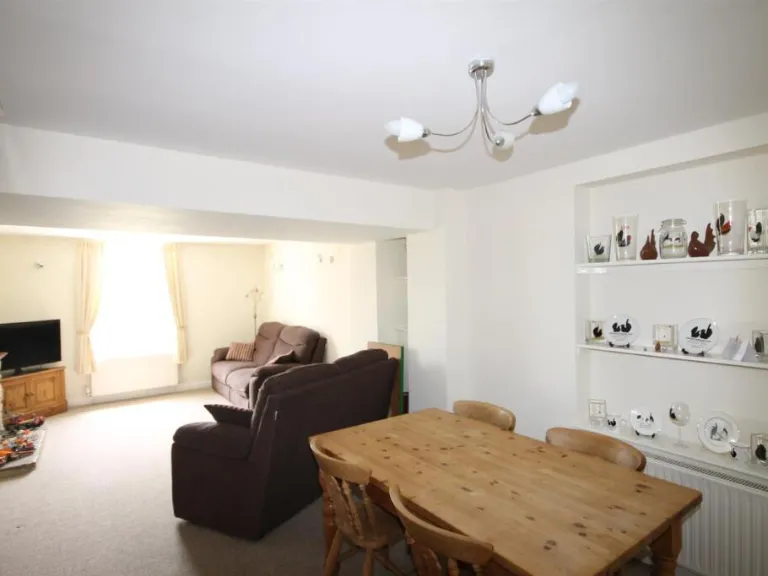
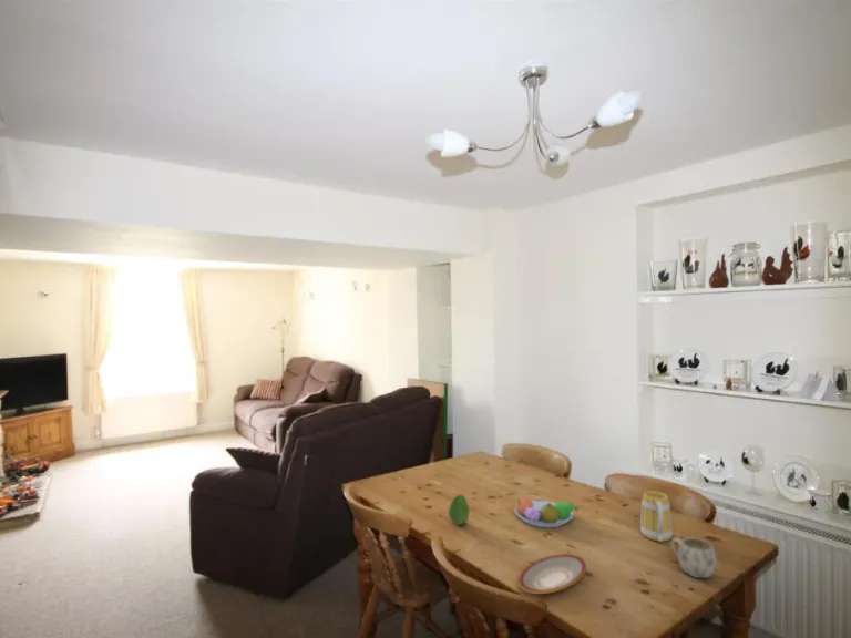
+ plate (553, 575)
+ fruit bowl (545, 506)
+ mug (691, 556)
+ fruit (459, 508)
+ mug (655, 516)
